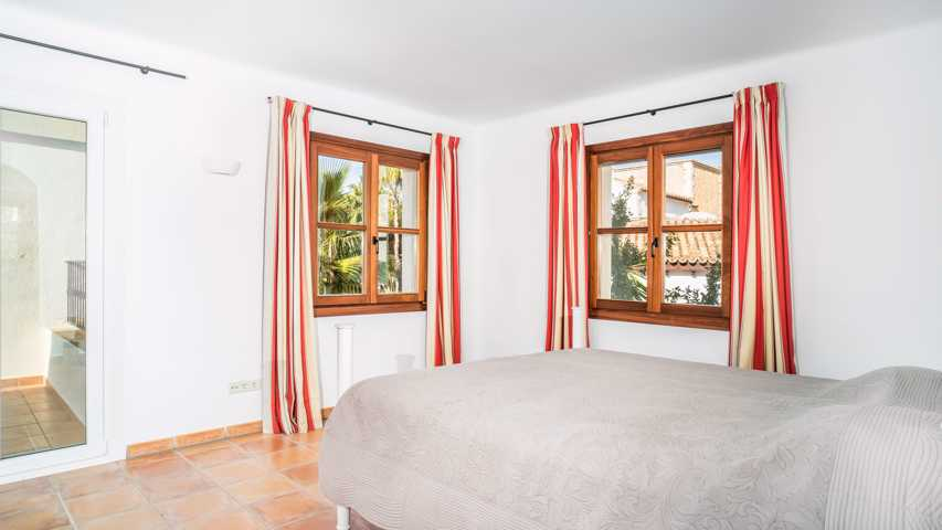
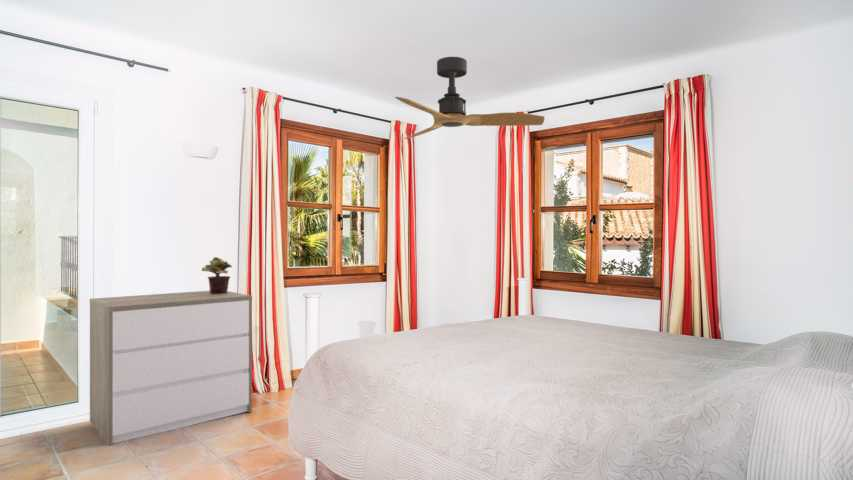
+ ceiling fan (464, 99)
+ dresser (173, 356)
+ potted plant (216, 274)
